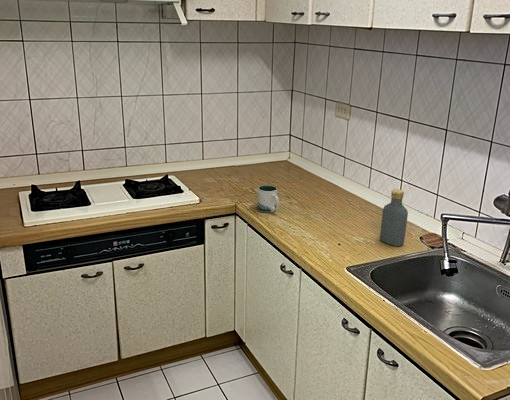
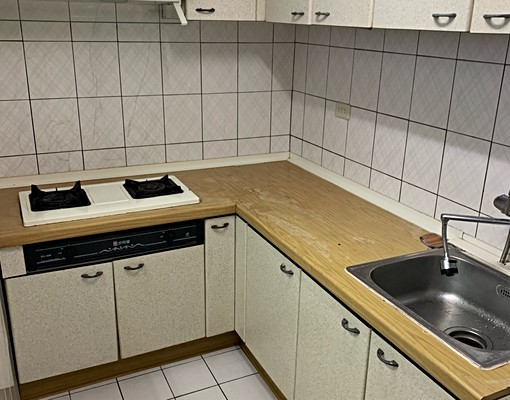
- mug (269, 200)
- vodka (394, 216)
